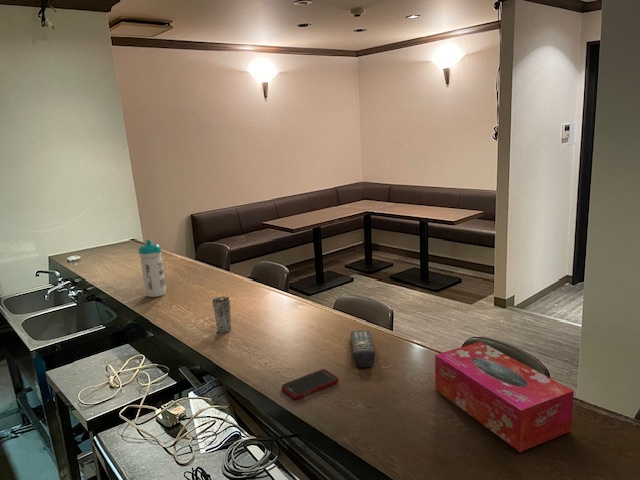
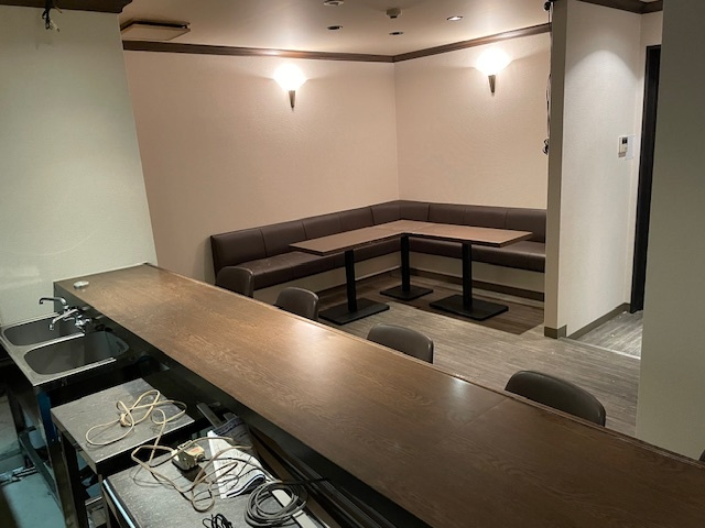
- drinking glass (222, 315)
- water bottle (152, 267)
- tissue box (497, 389)
- remote control (362, 345)
- cell phone (310, 383)
